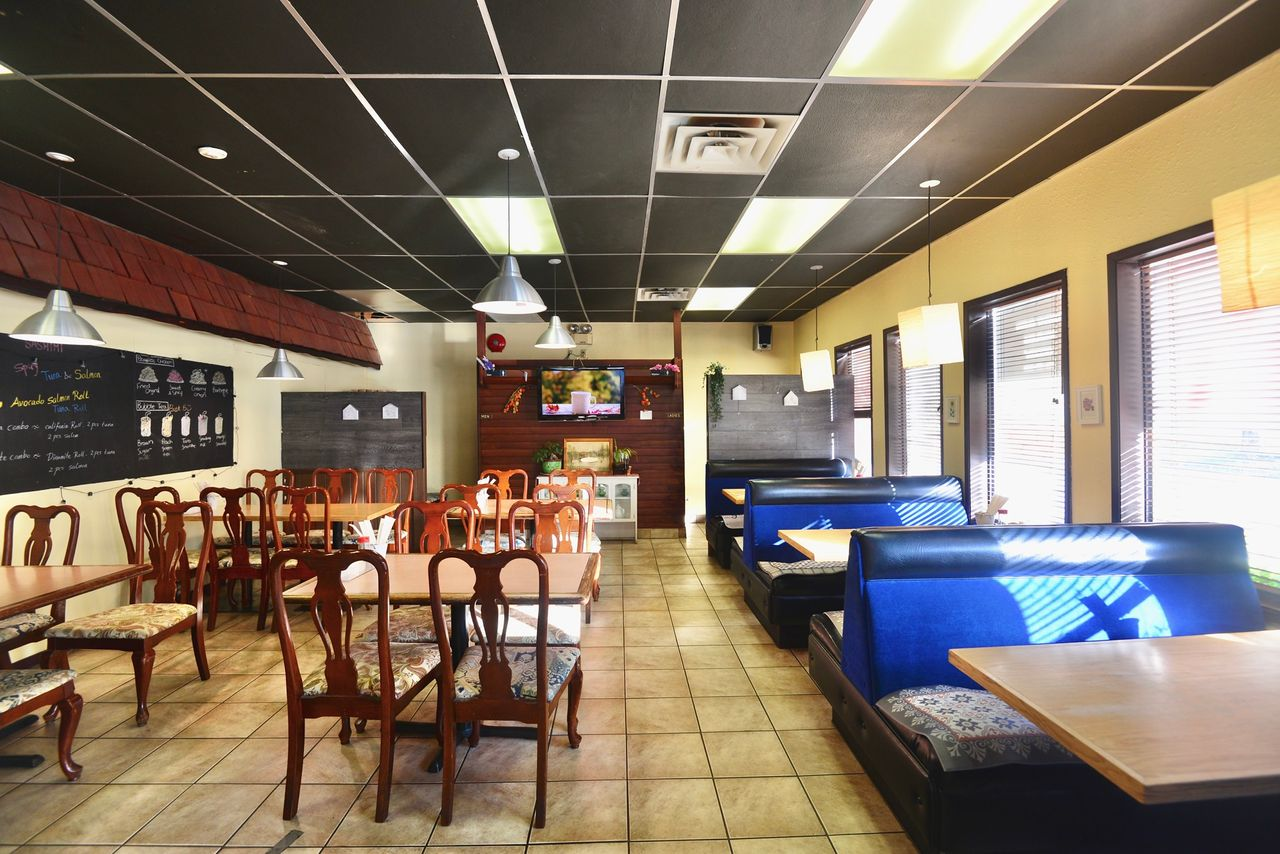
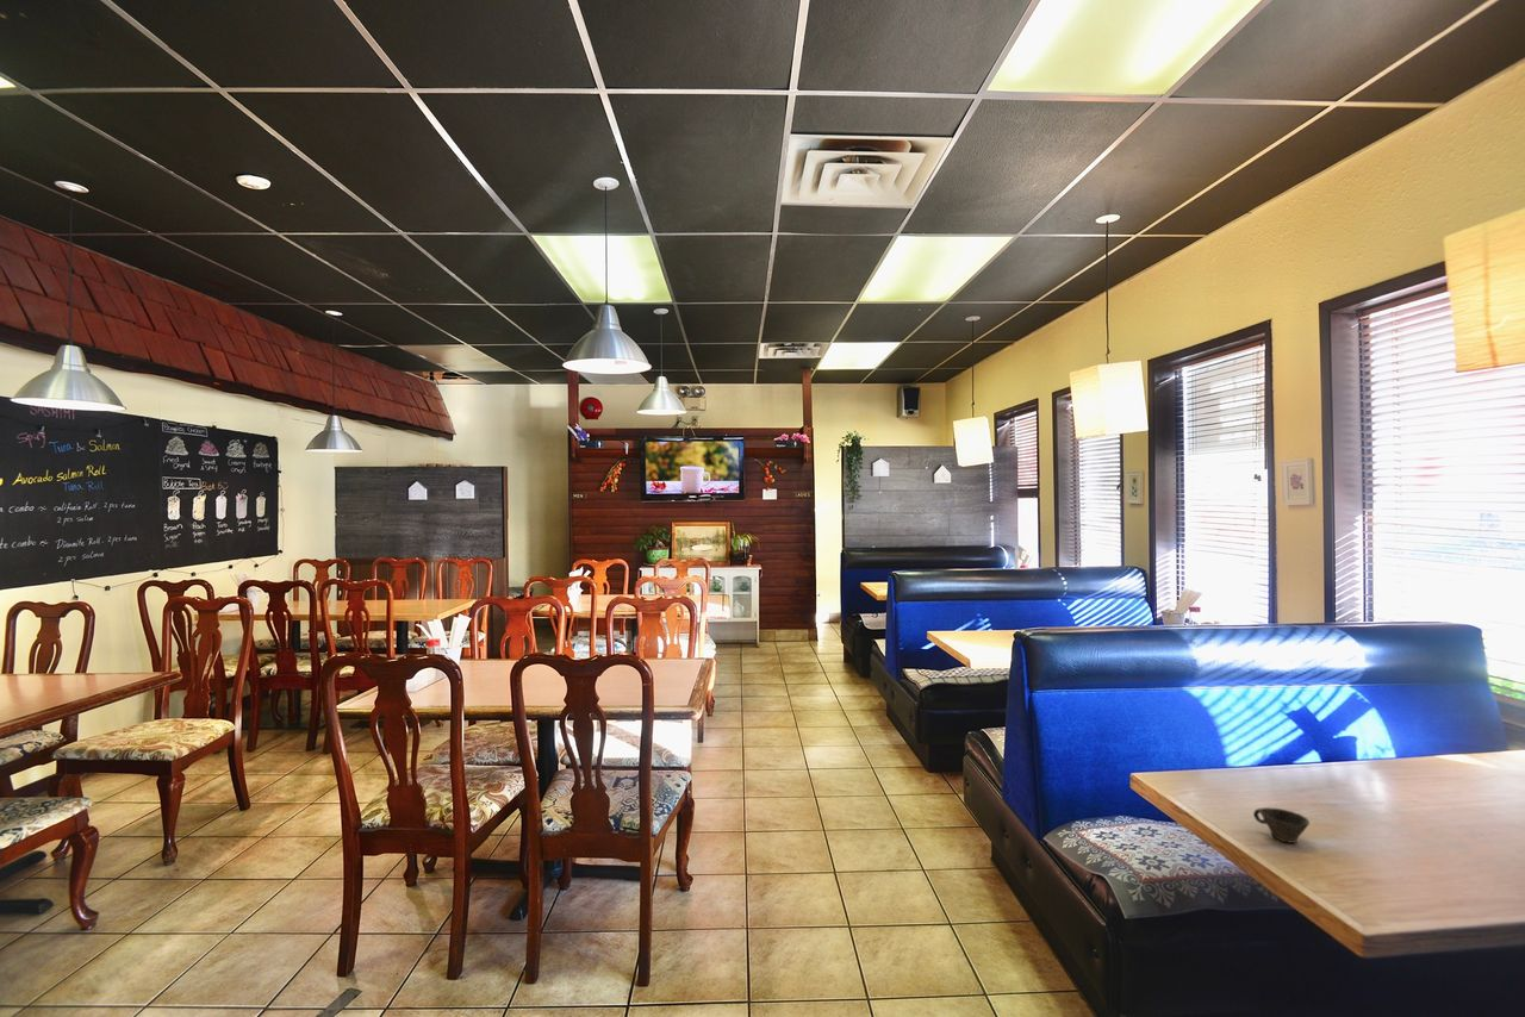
+ cup (1281, 824)
